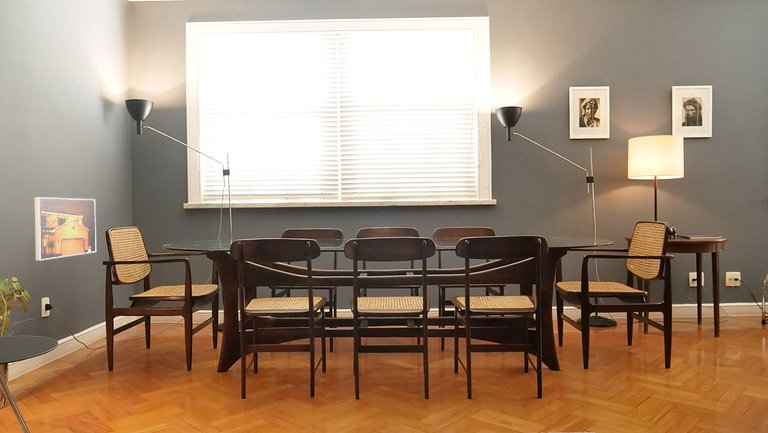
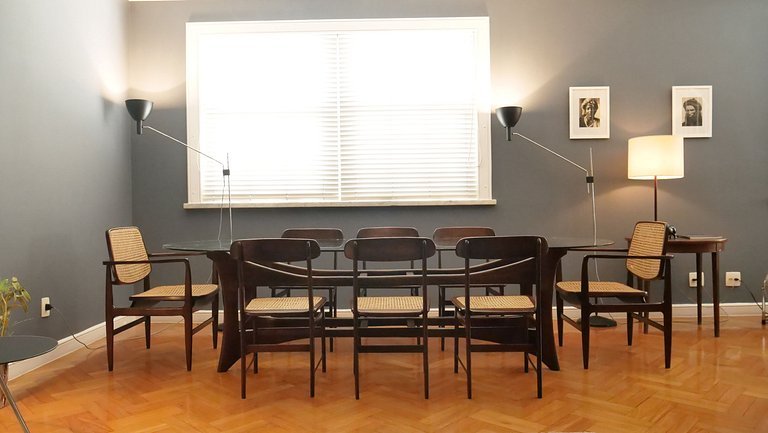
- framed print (68, 227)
